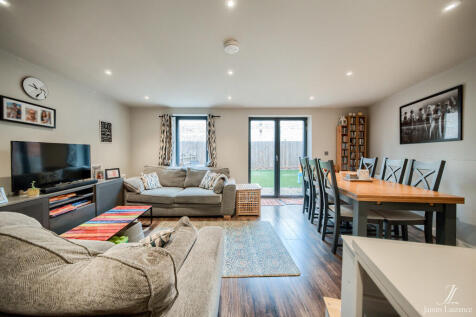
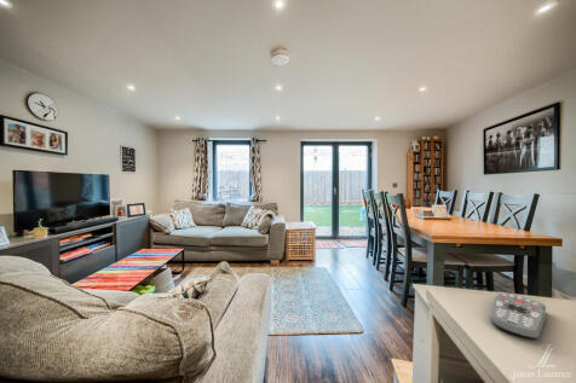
+ remote control (515, 313)
